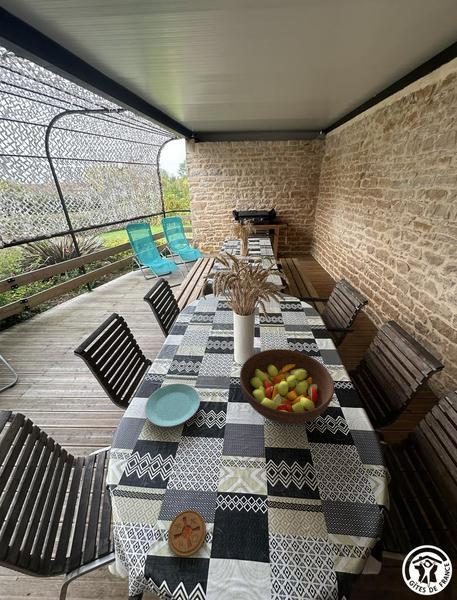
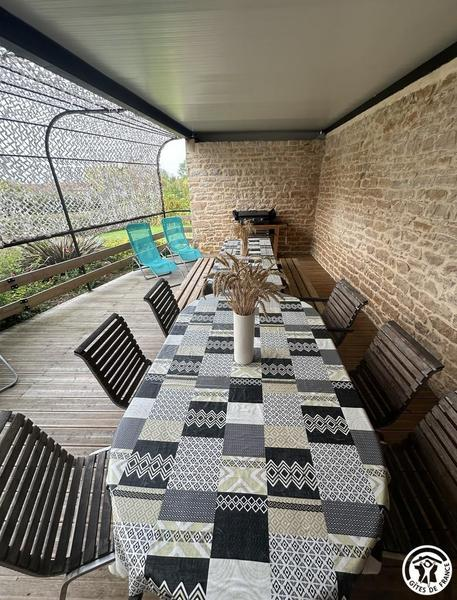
- fruit bowl (284, 392)
- coaster (187, 532)
- plate (173, 404)
